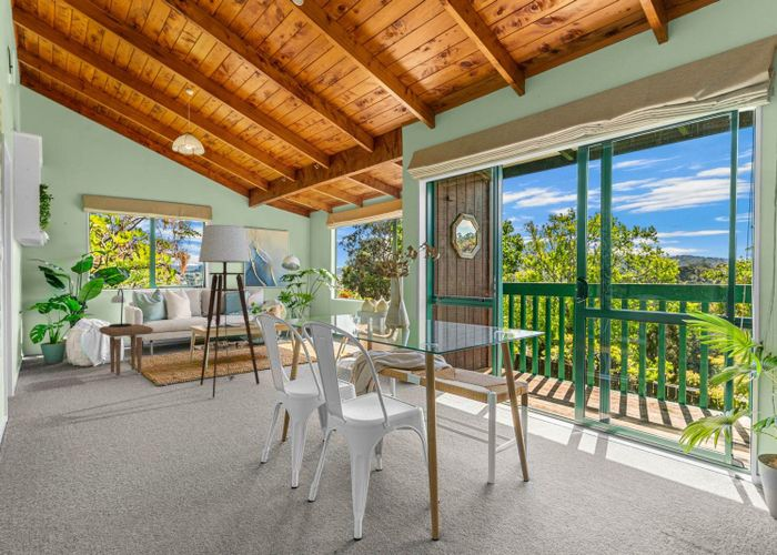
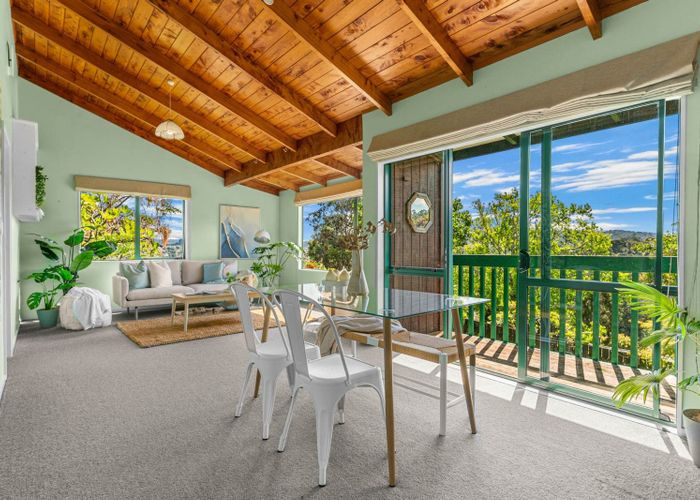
- floor lamp (224, 301)
- side table (120, 350)
- table lamp (121, 306)
